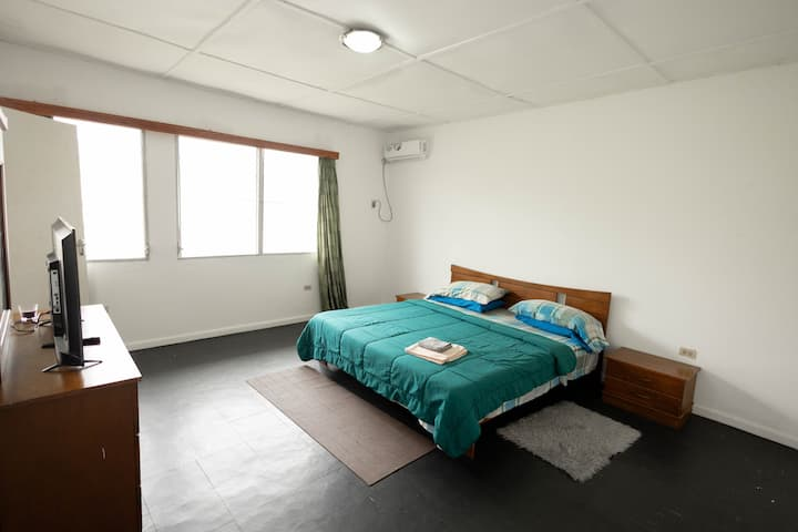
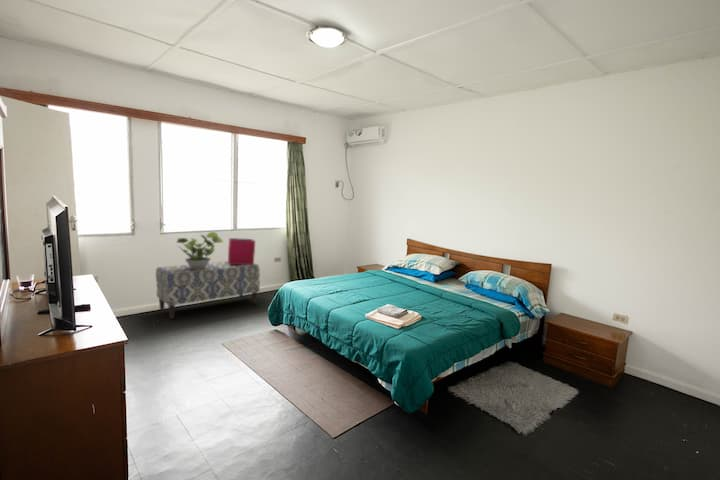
+ storage bin (240, 251)
+ bench (210, 286)
+ potted plant (200, 250)
